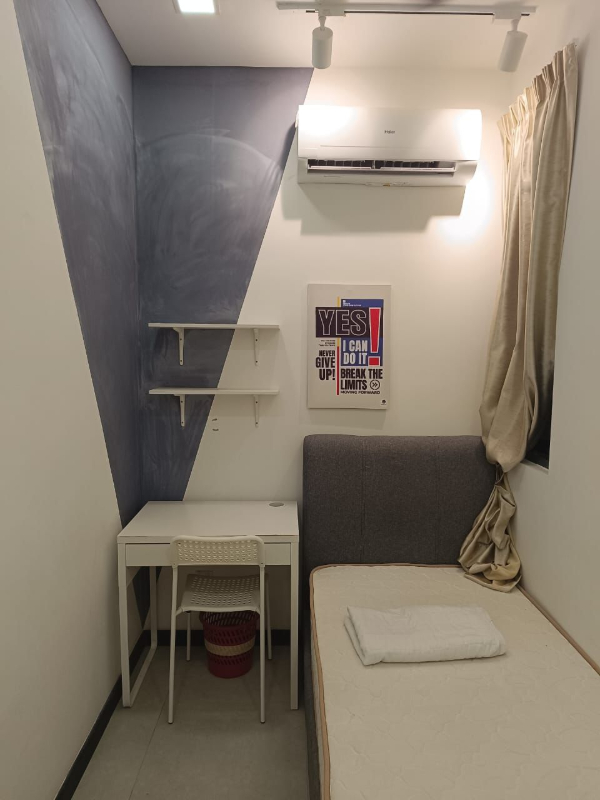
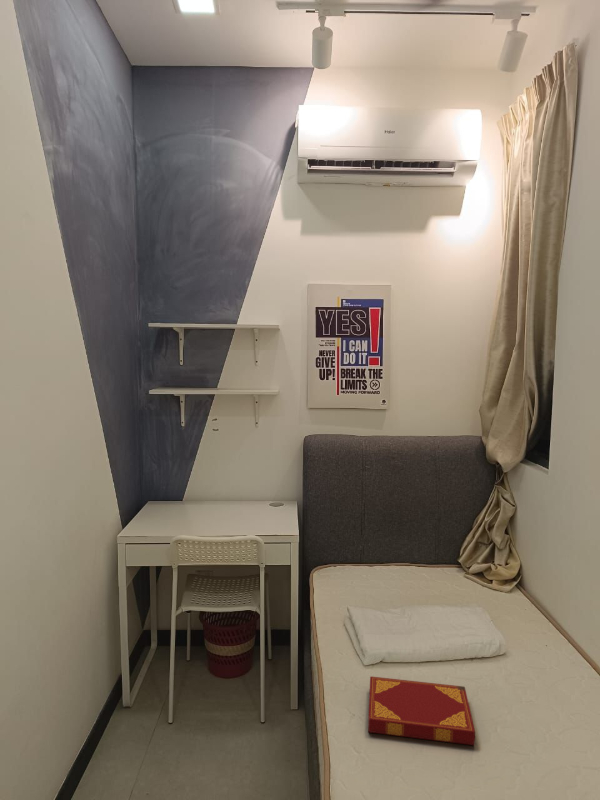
+ hardback book (418, 708)
